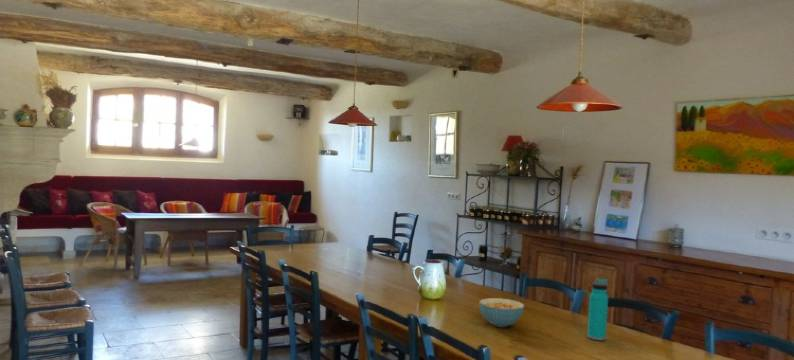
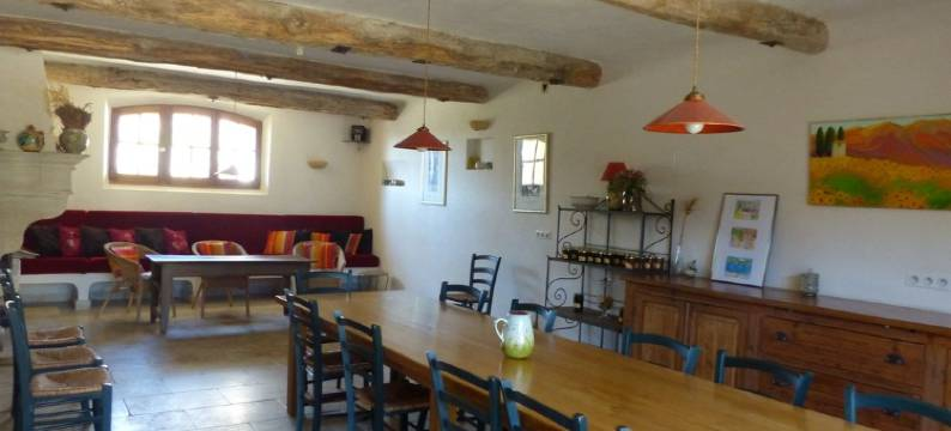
- cereal bowl (501, 314)
- water bottle (598, 308)
